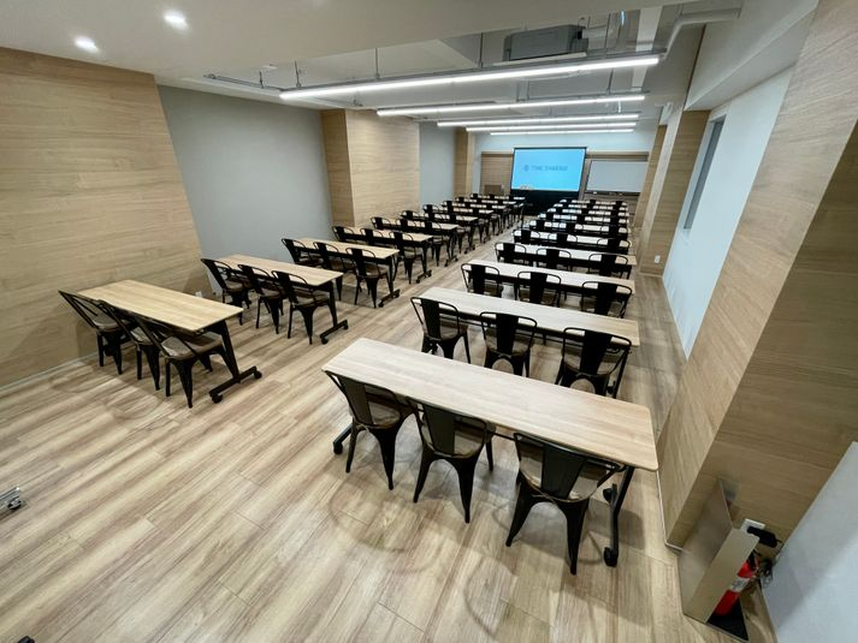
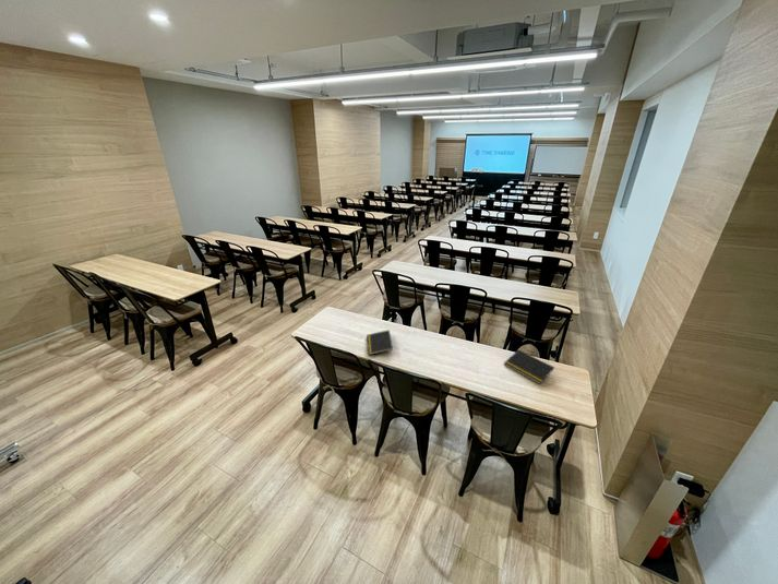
+ notepad (379, 342)
+ notepad (528, 366)
